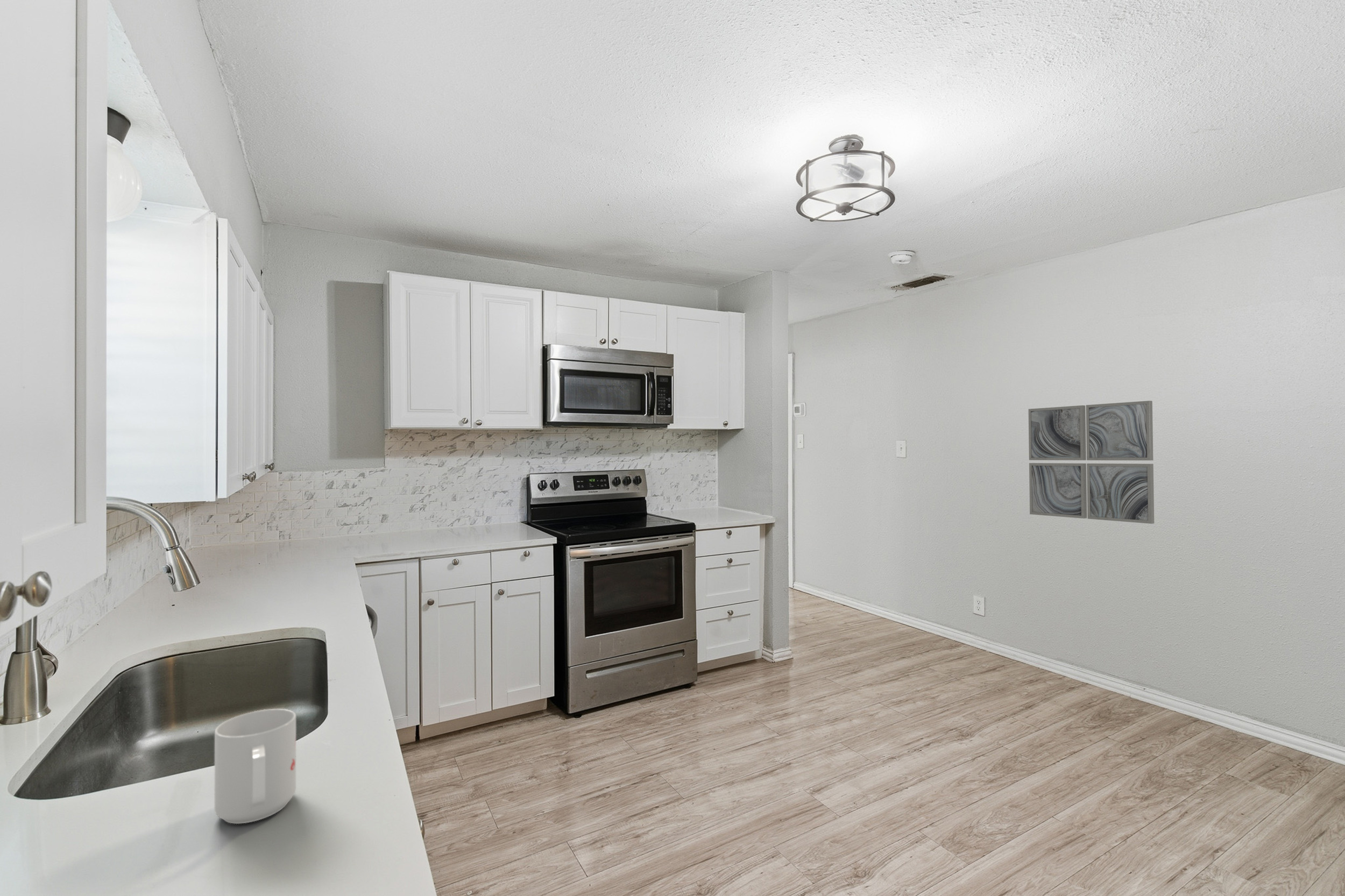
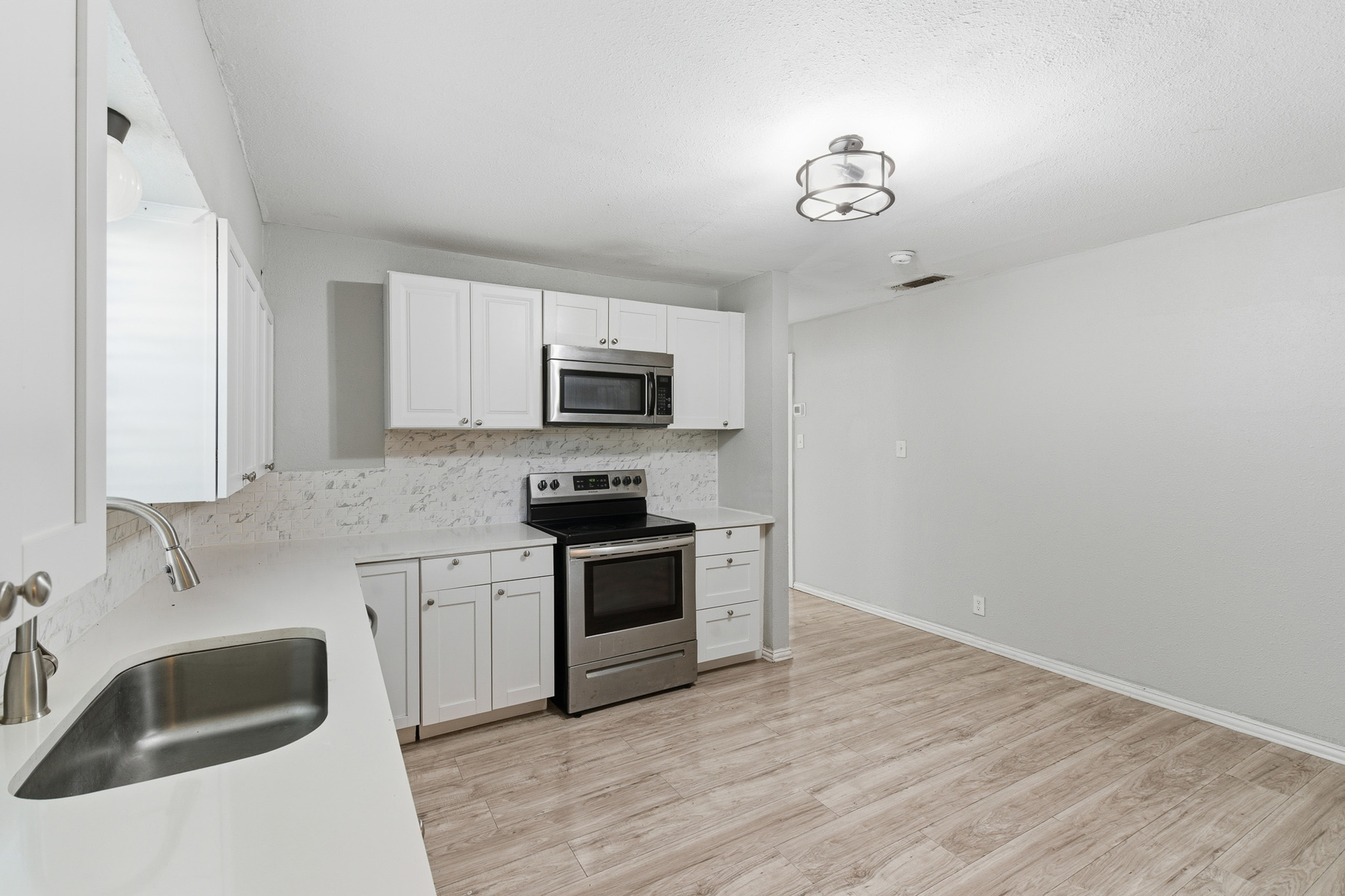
- mug (257, 770)
- wall art (1086, 460)
